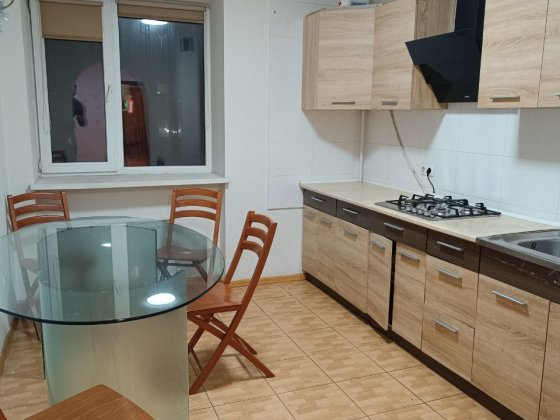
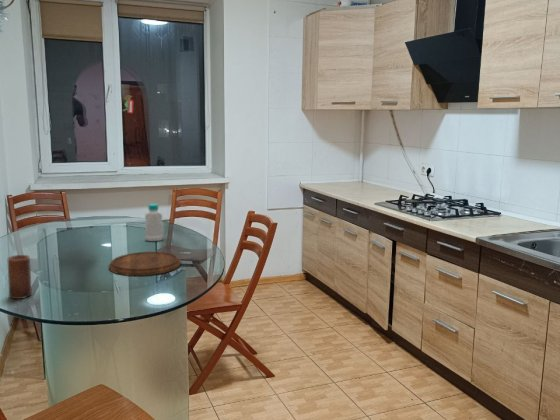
+ cutting board (145, 262)
+ bottle (153, 222)
+ candle (19, 276)
